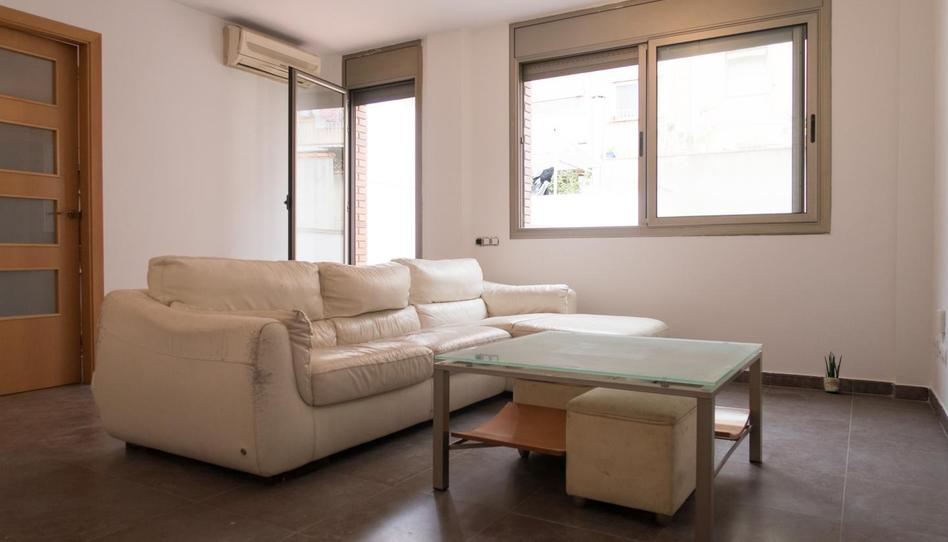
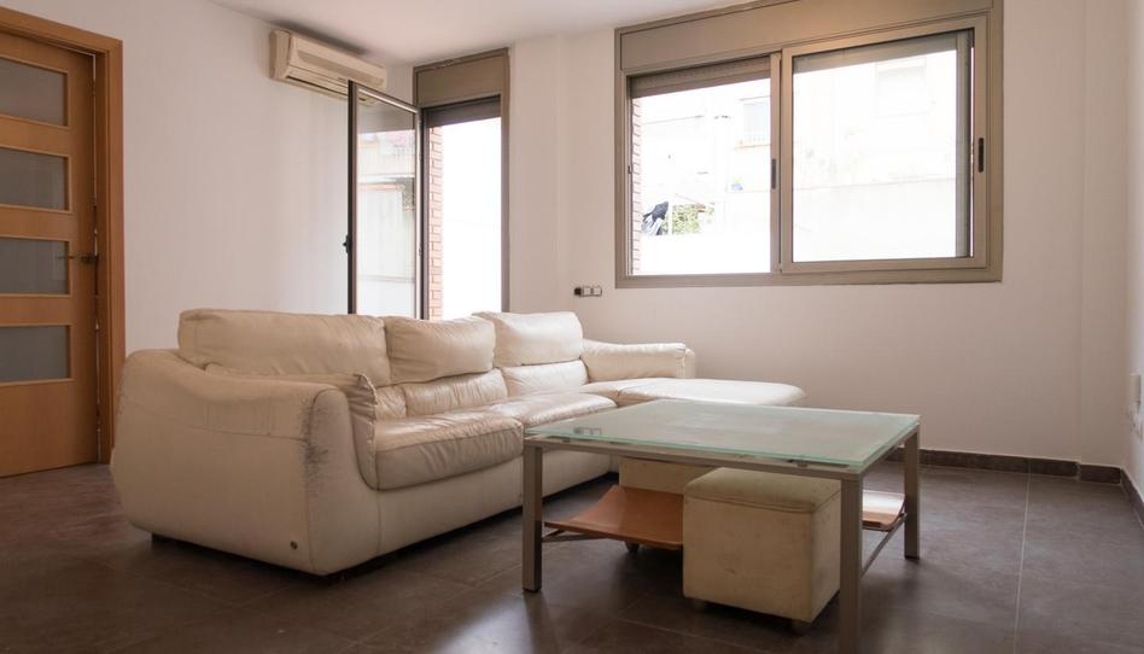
- potted plant (832, 371)
